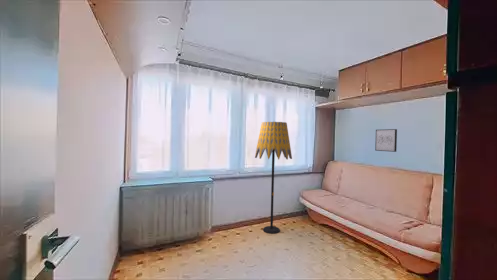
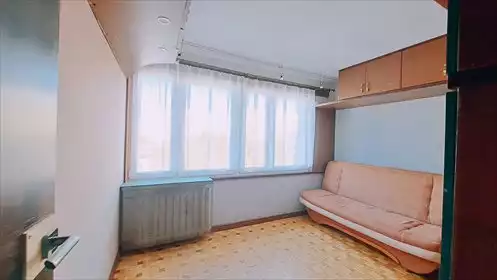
- wall art (385, 140)
- floor lamp (272, 176)
